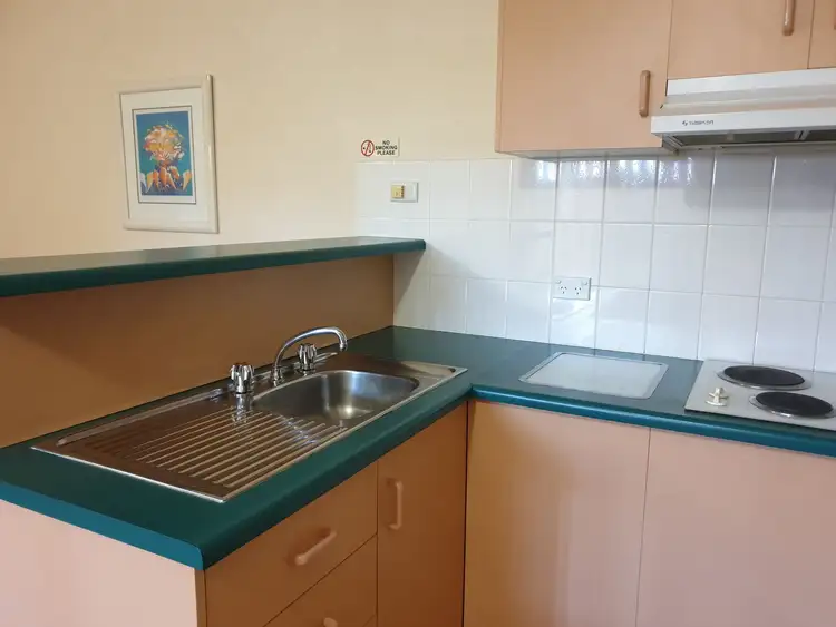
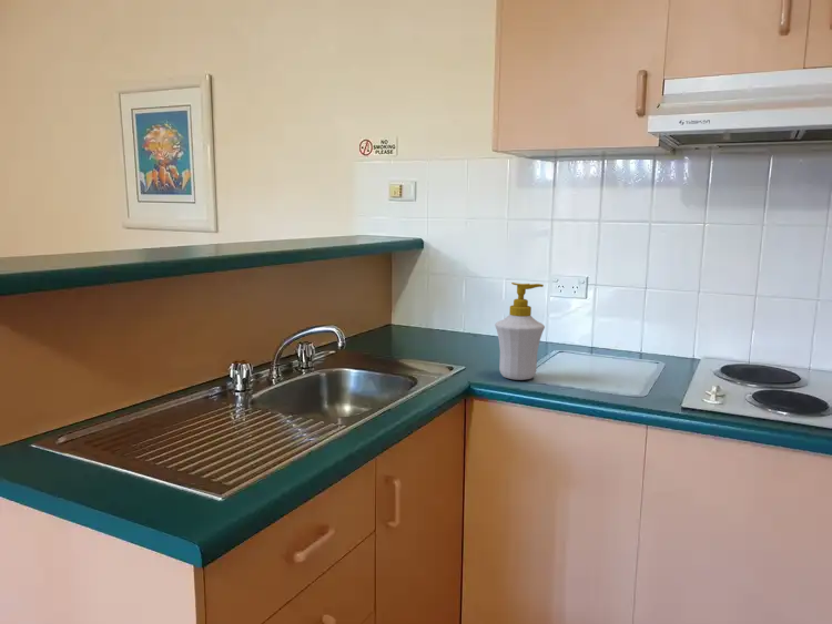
+ soap bottle (519, 330)
